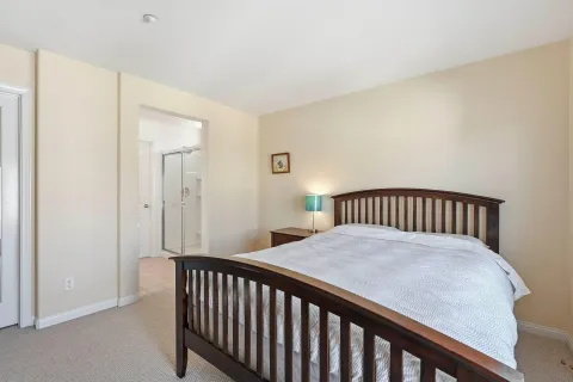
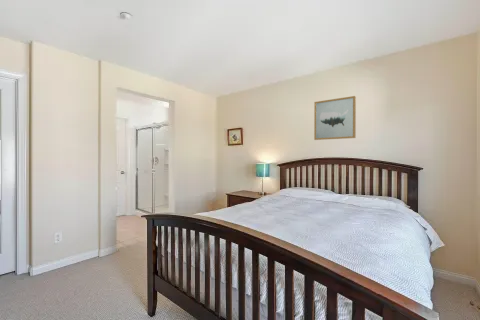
+ wall art (334, 119)
